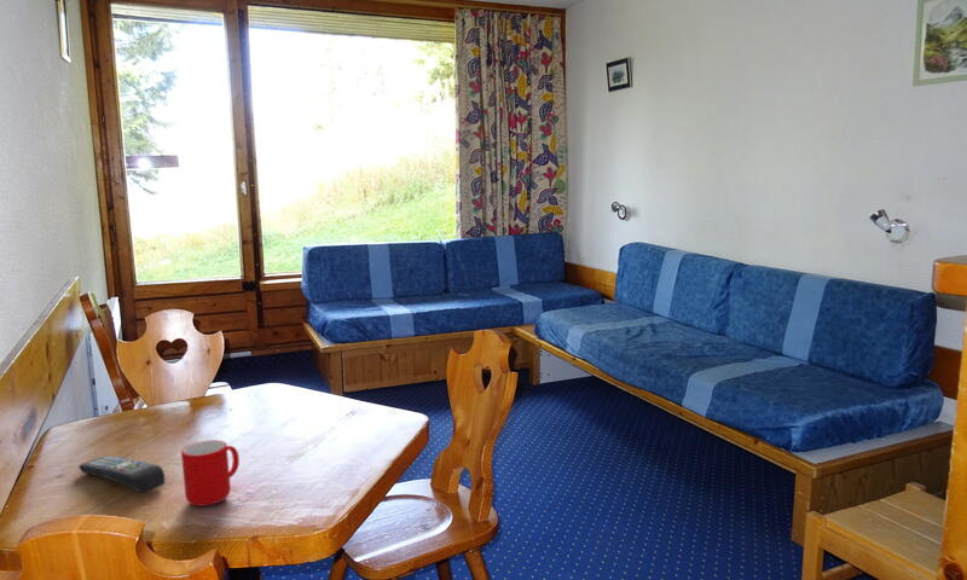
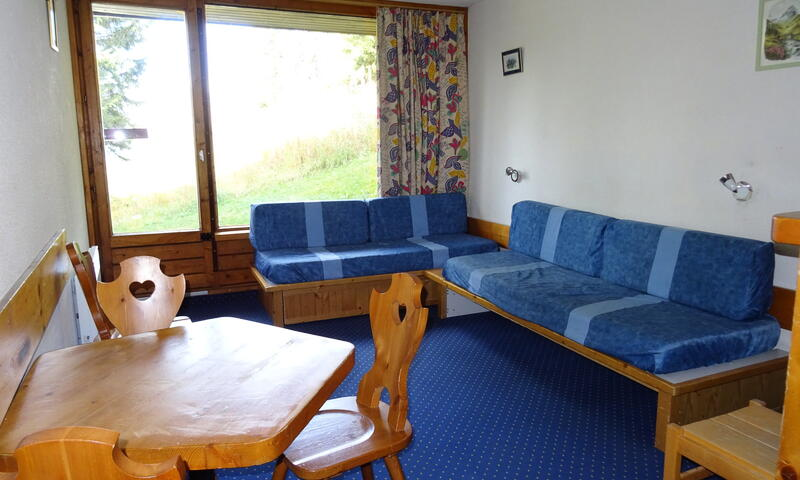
- remote control (121, 470)
- cup (214, 469)
